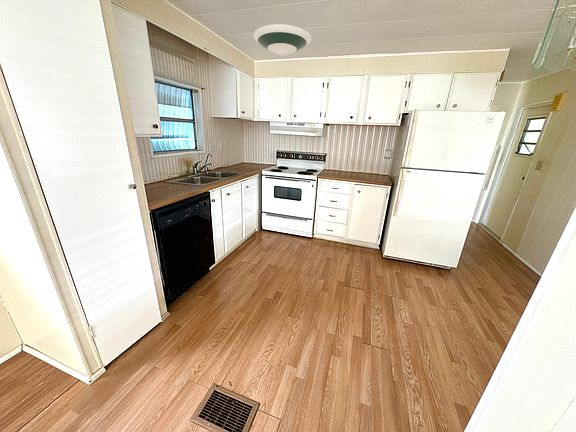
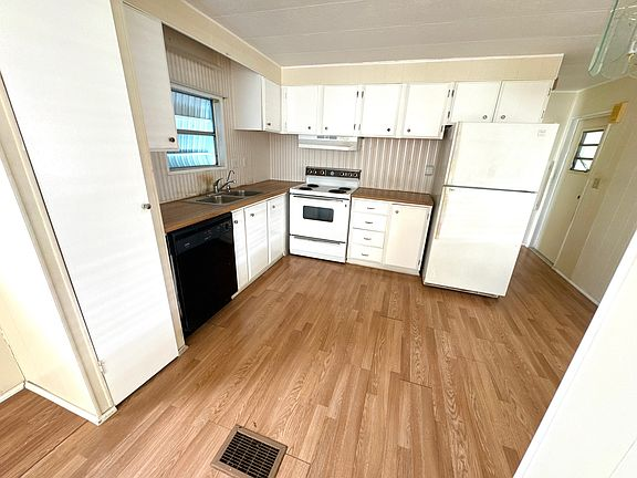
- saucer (282, 46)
